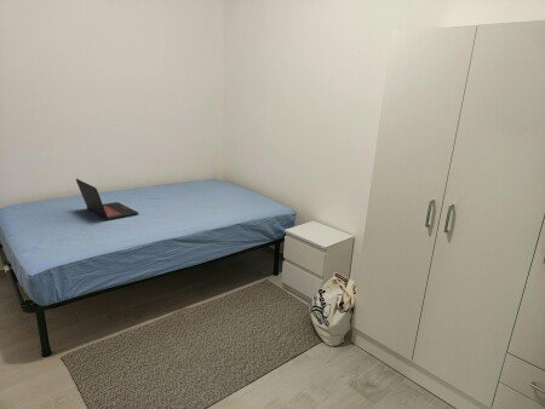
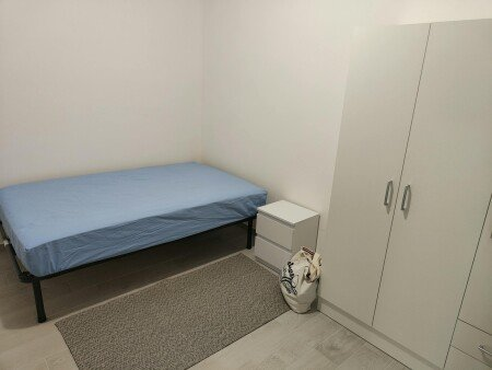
- laptop (107, 203)
